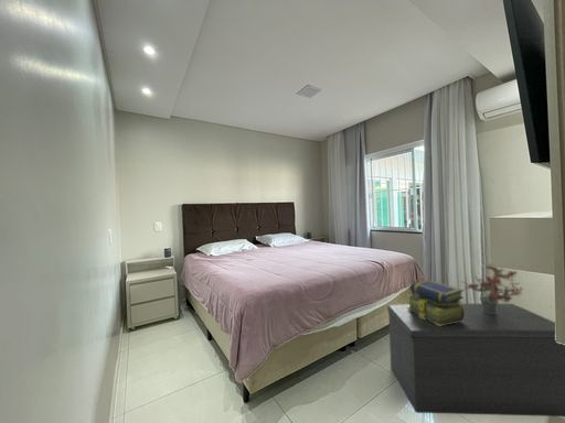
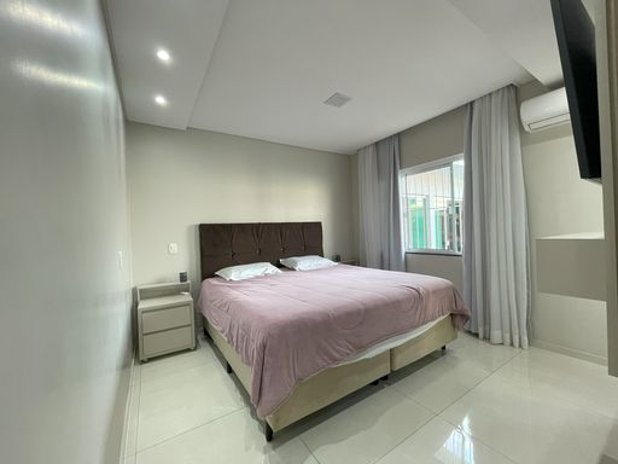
- bench (468, 351)
- stack of books (436, 300)
- potted plant (491, 283)
